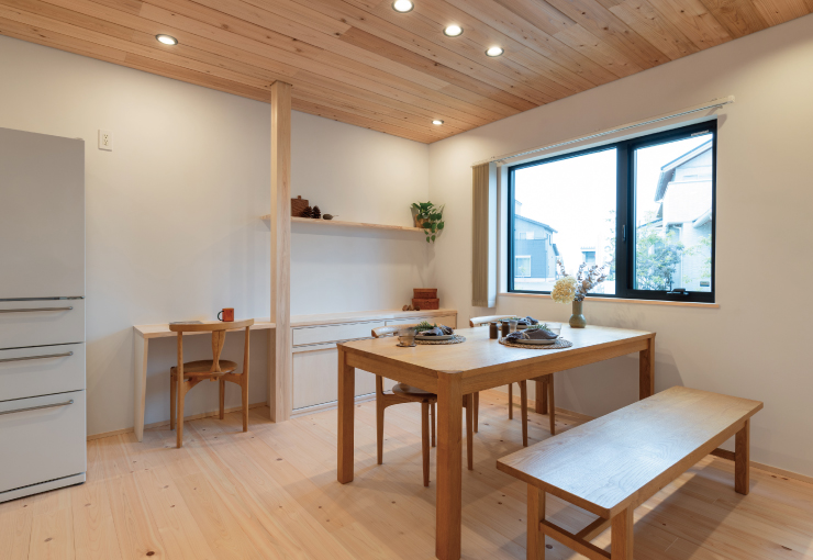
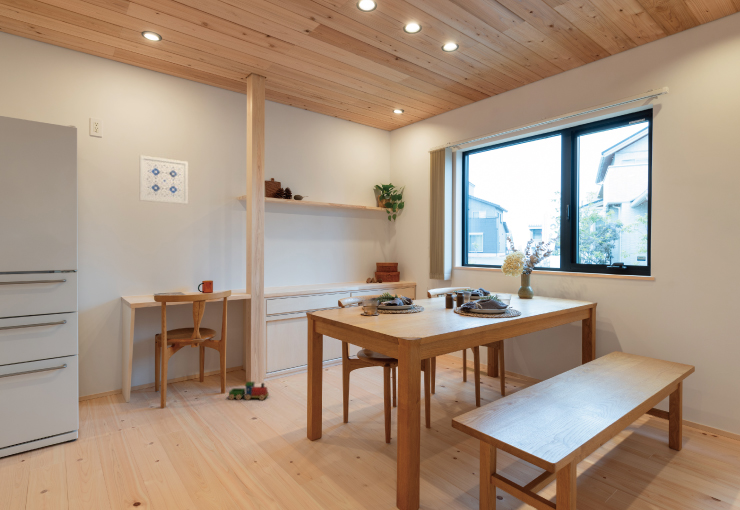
+ toy train (249, 390)
+ wall art (164, 180)
